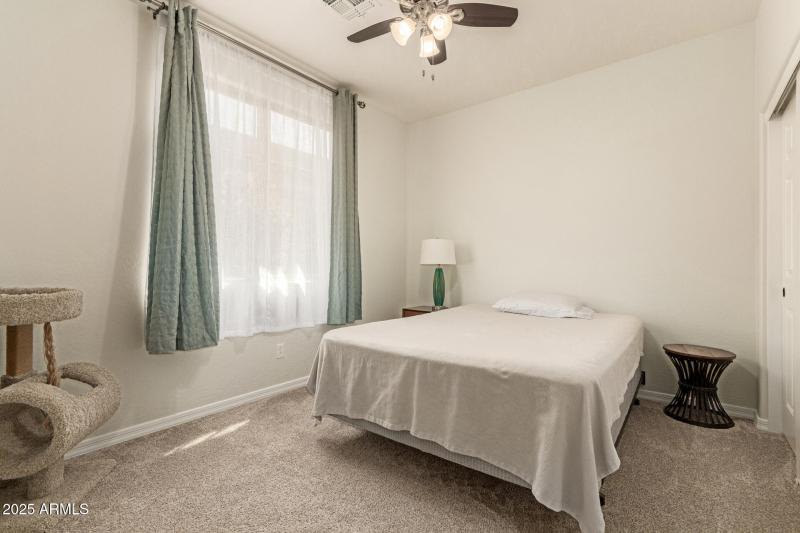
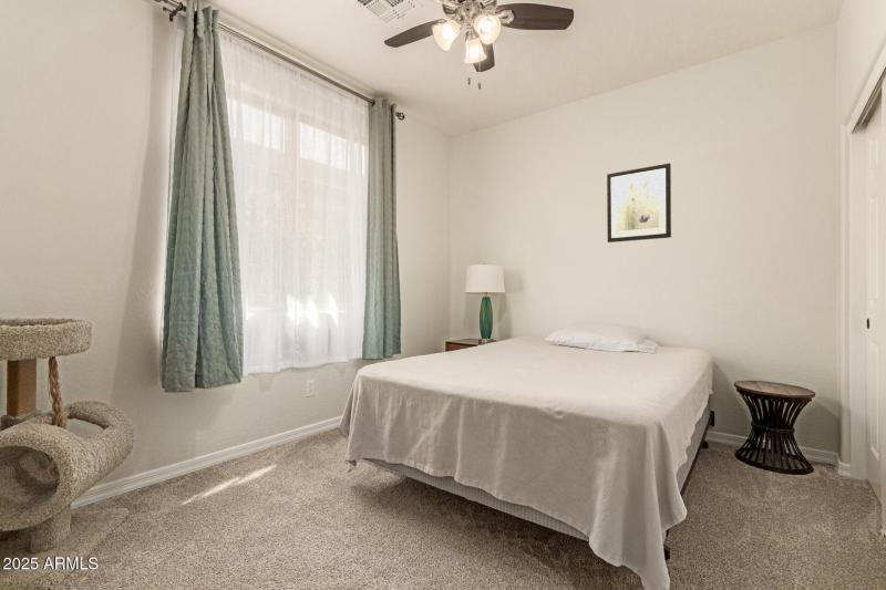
+ wall art (637, 204)
